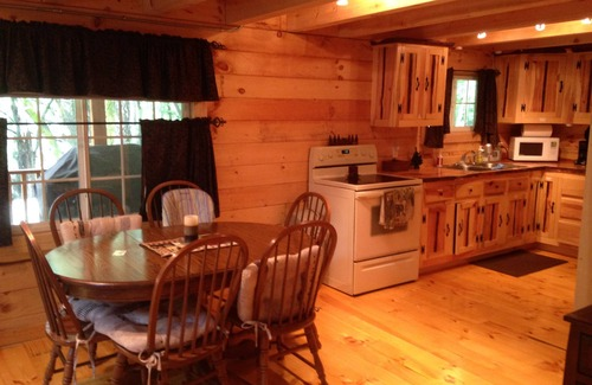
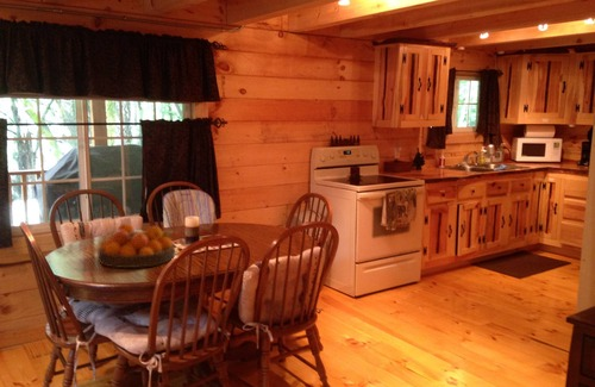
+ fruit bowl (137, 242)
